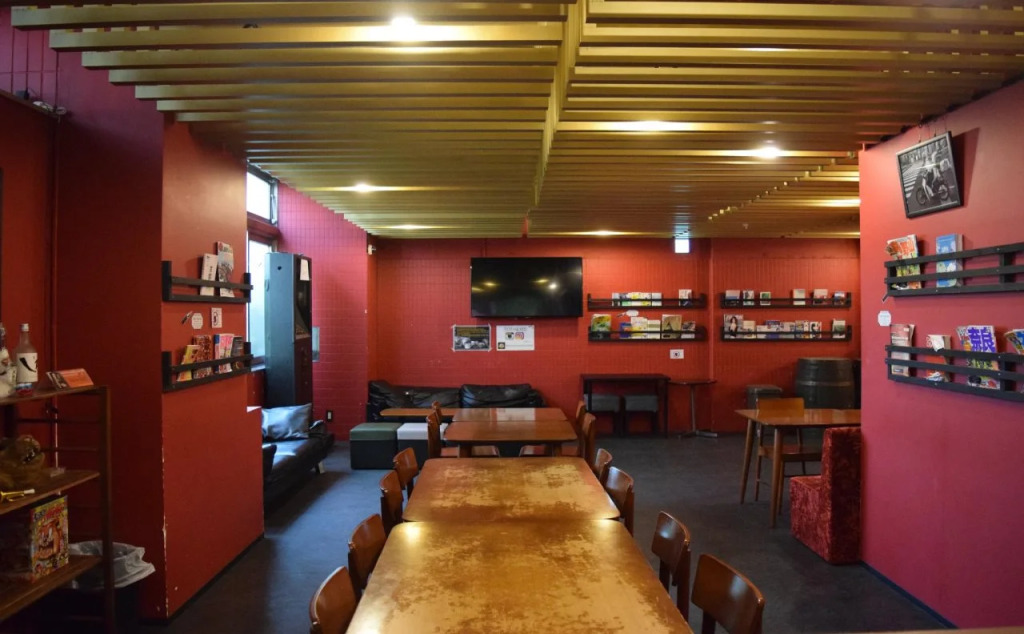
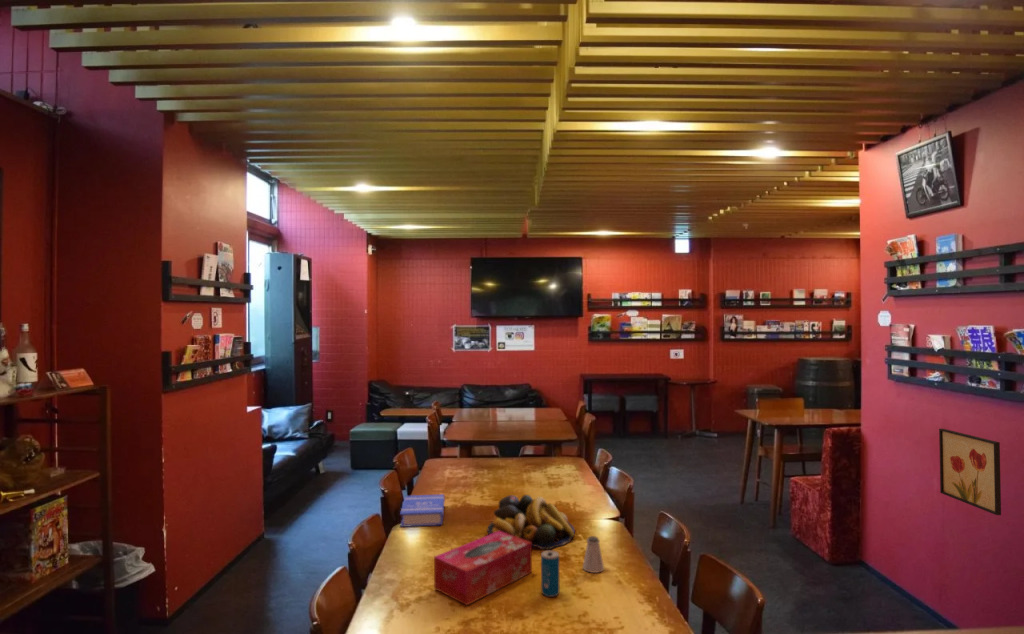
+ tissue box (484, 564)
+ fruit bowl (531, 515)
+ saltshaker (593, 553)
+ wall art (969, 469)
+ beverage can (550, 573)
+ book (423, 509)
